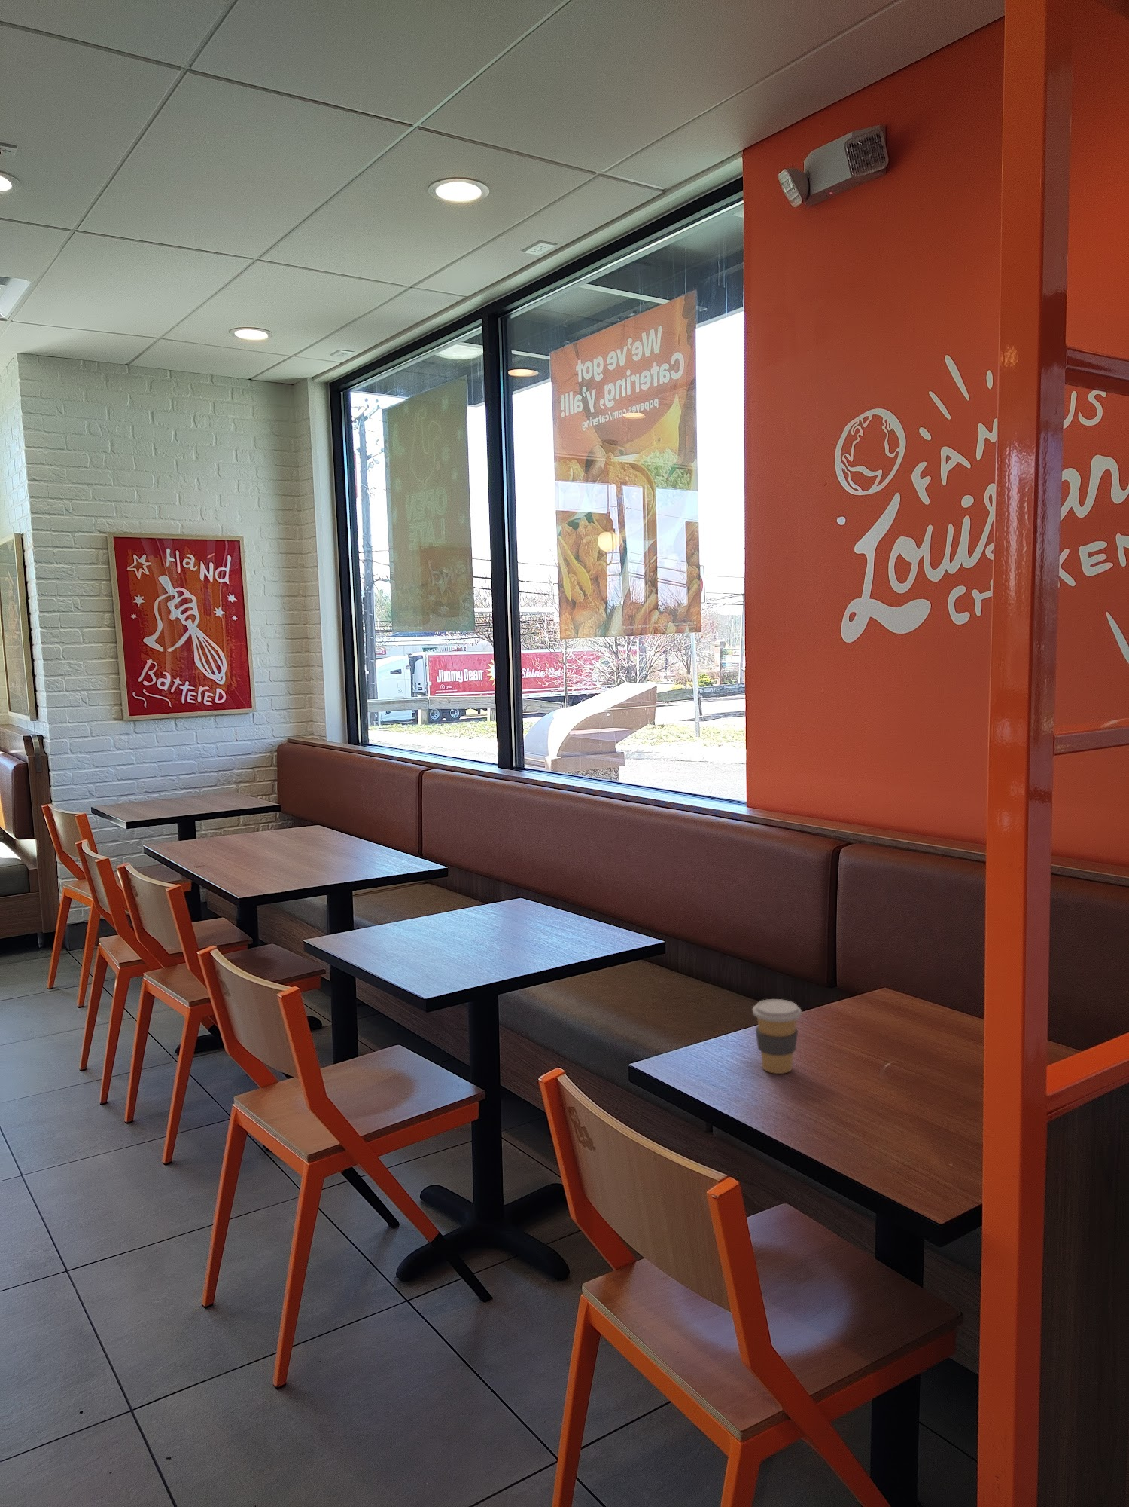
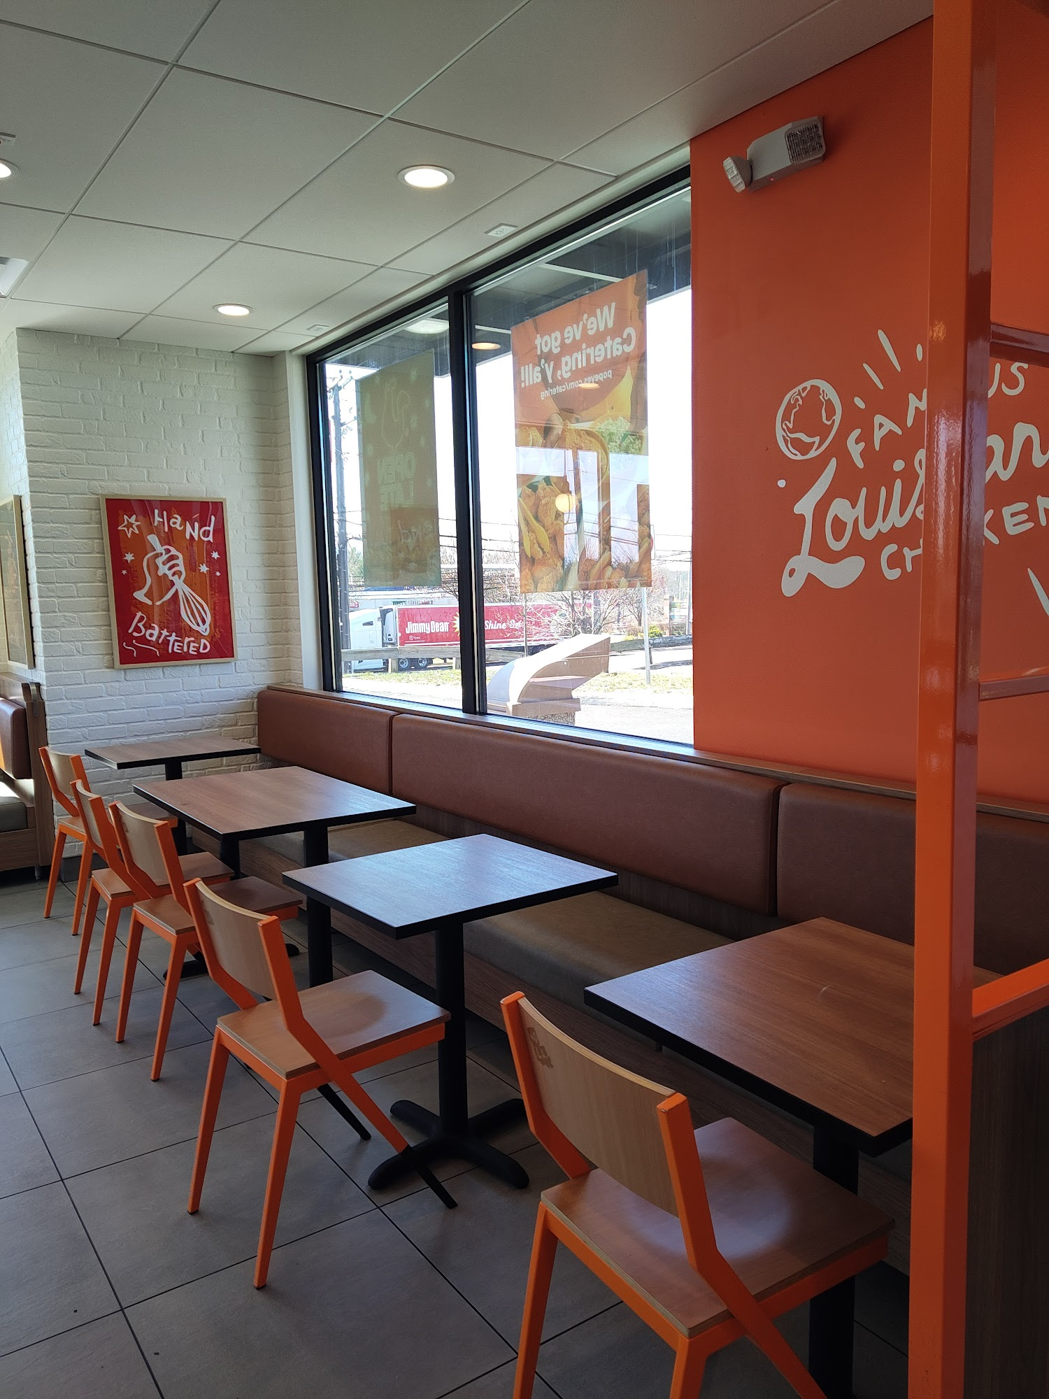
- coffee cup (777, 1037)
